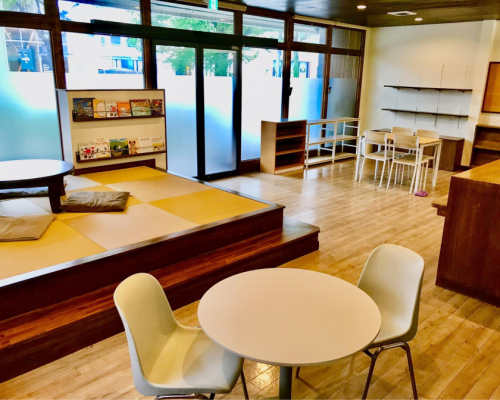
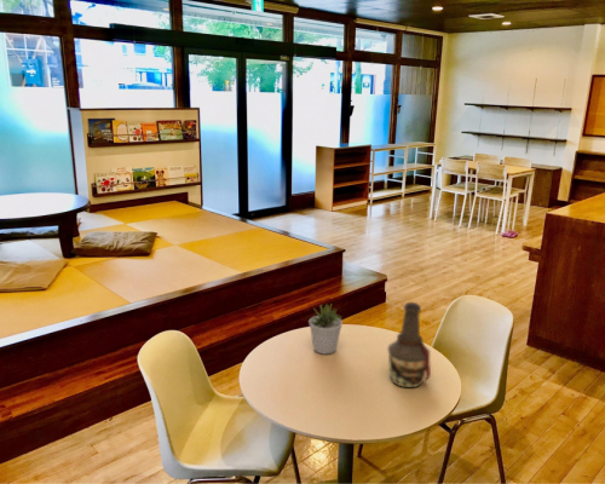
+ bottle (411, 344)
+ potted plant (324, 325)
